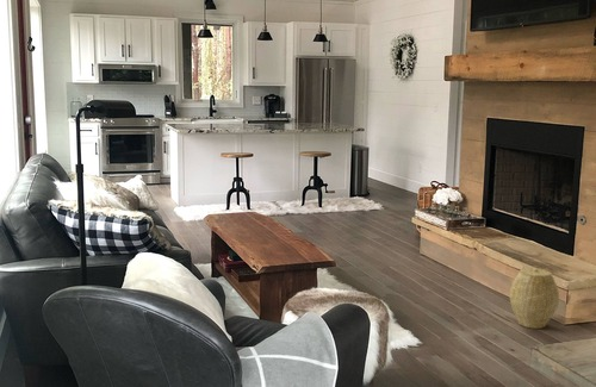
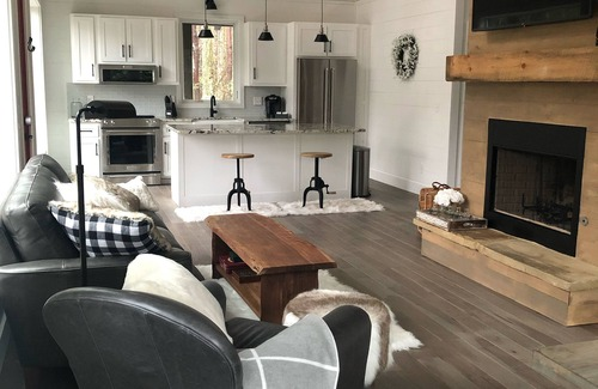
- woven basket (534, 295)
